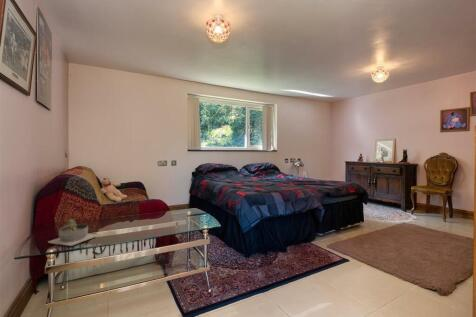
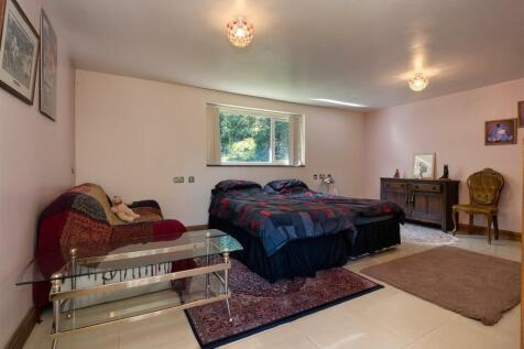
- succulent planter (73, 229)
